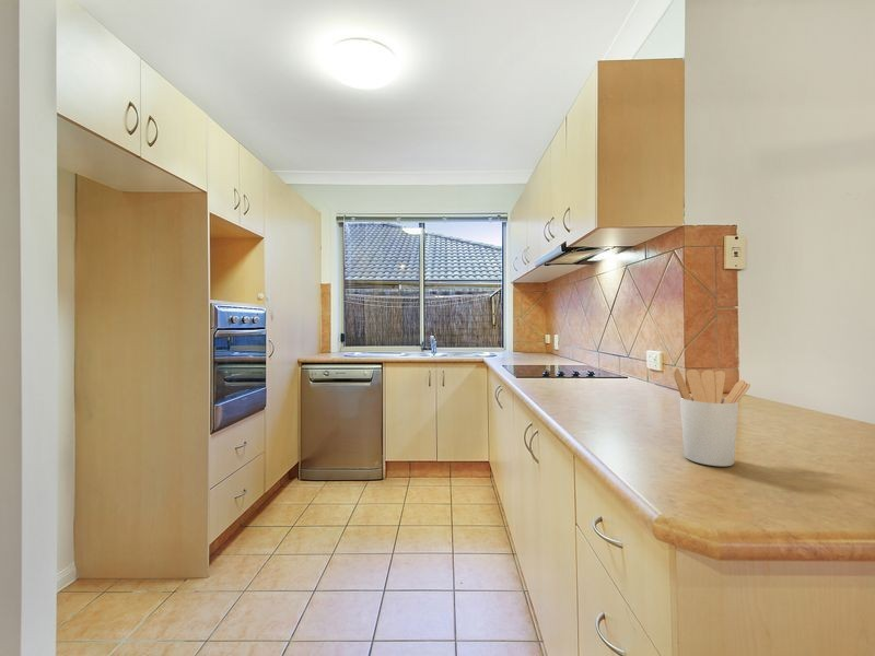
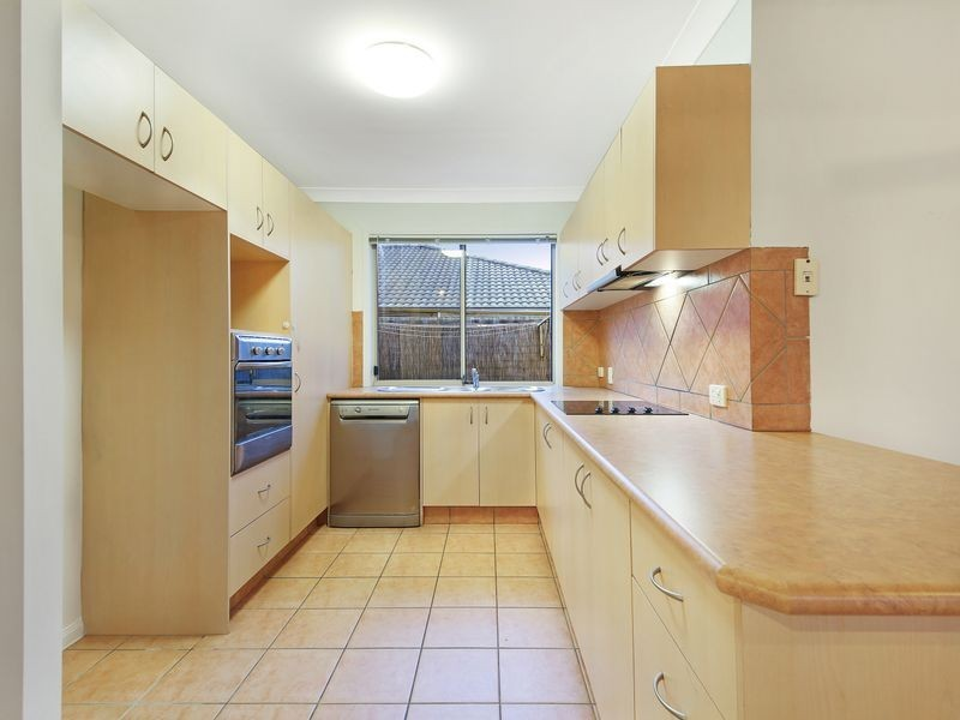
- utensil holder (707, 411)
